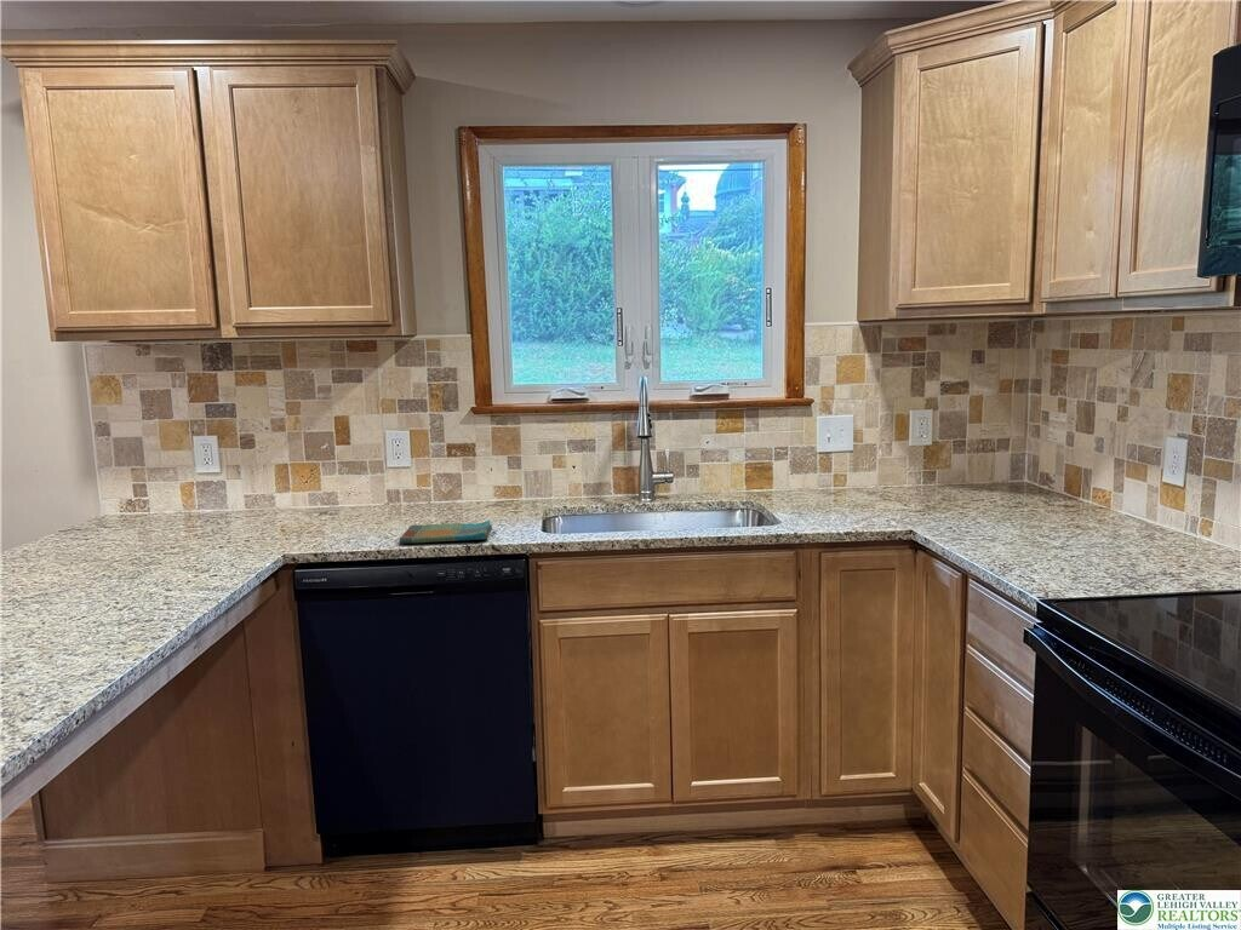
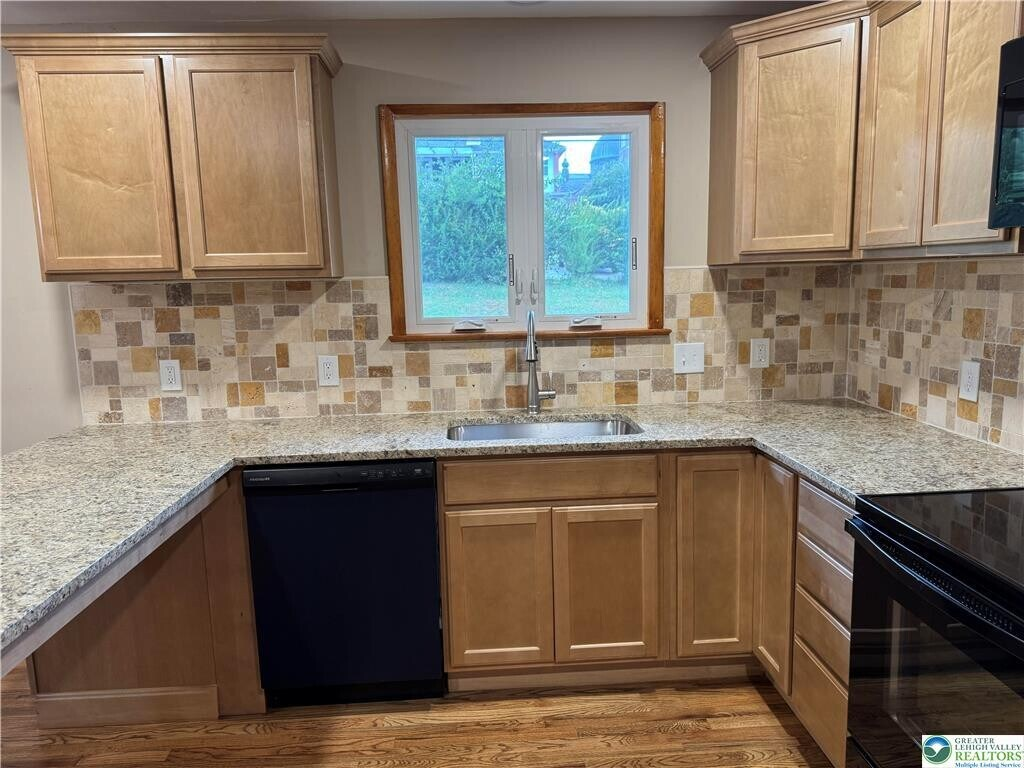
- dish towel (447, 532)
